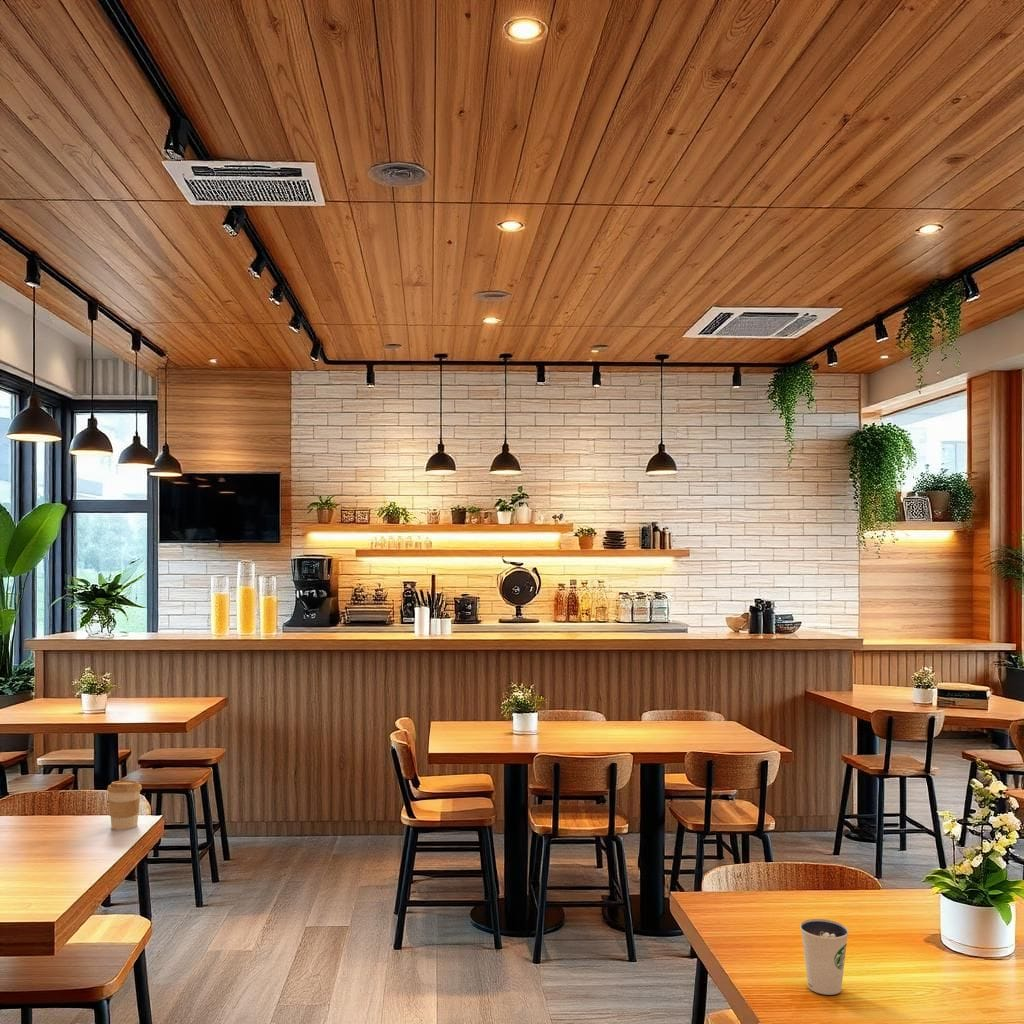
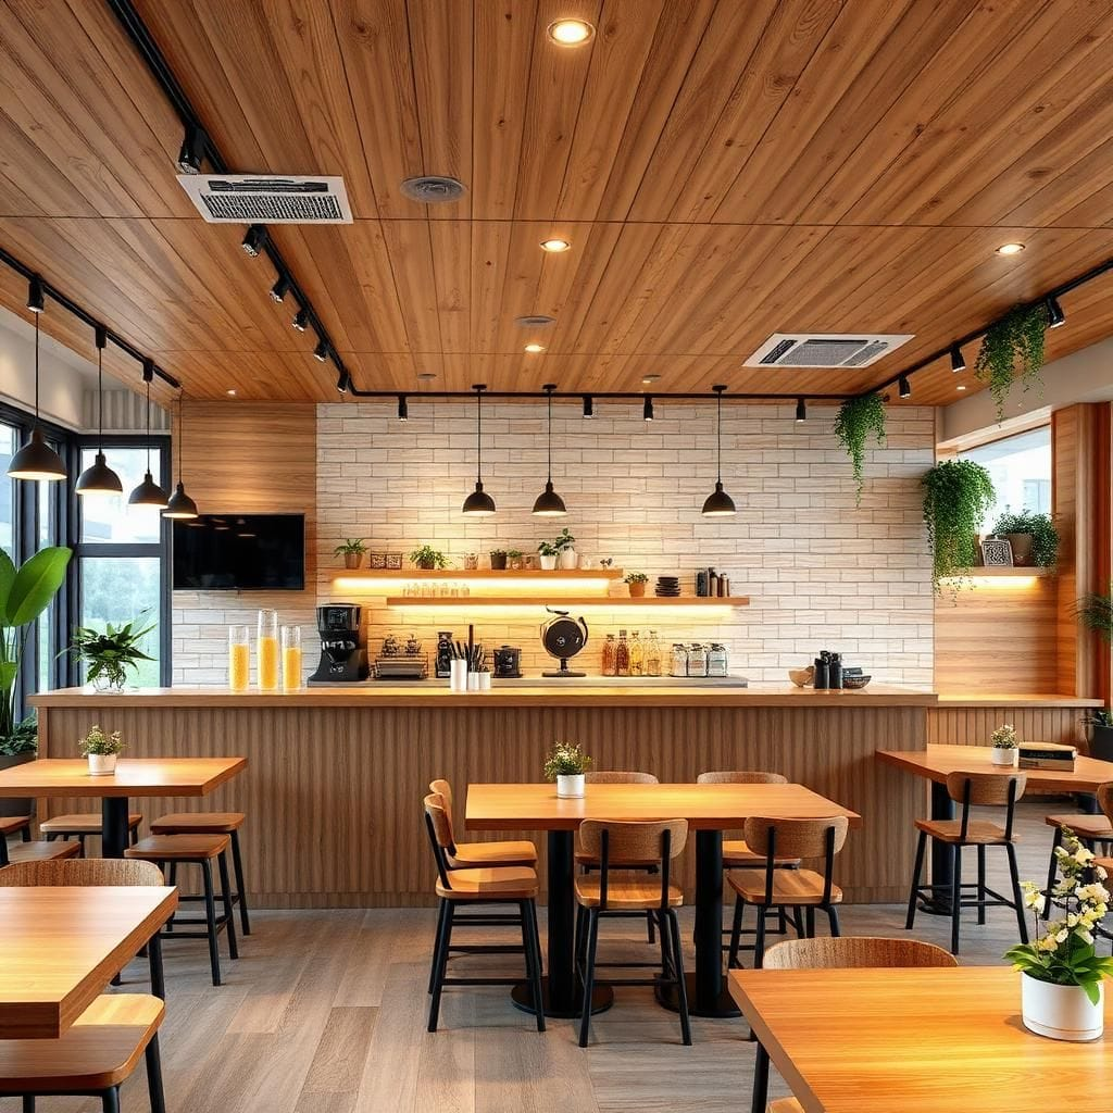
- coffee cup (124, 803)
- dixie cup (824, 958)
